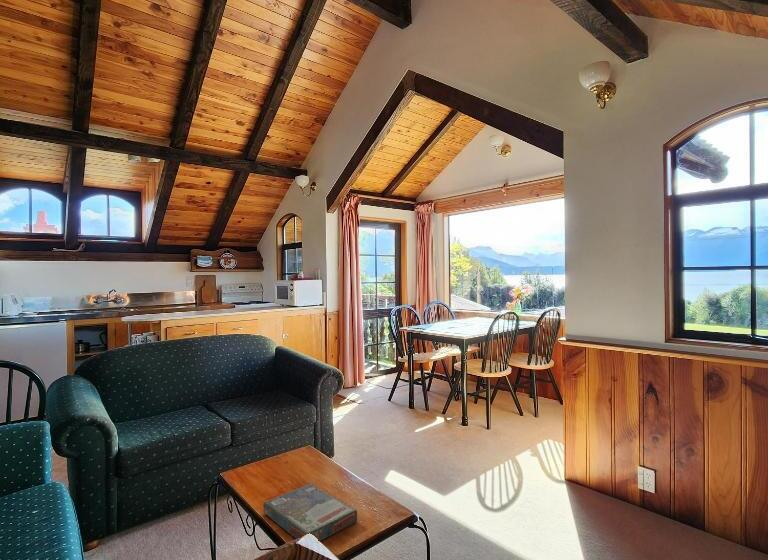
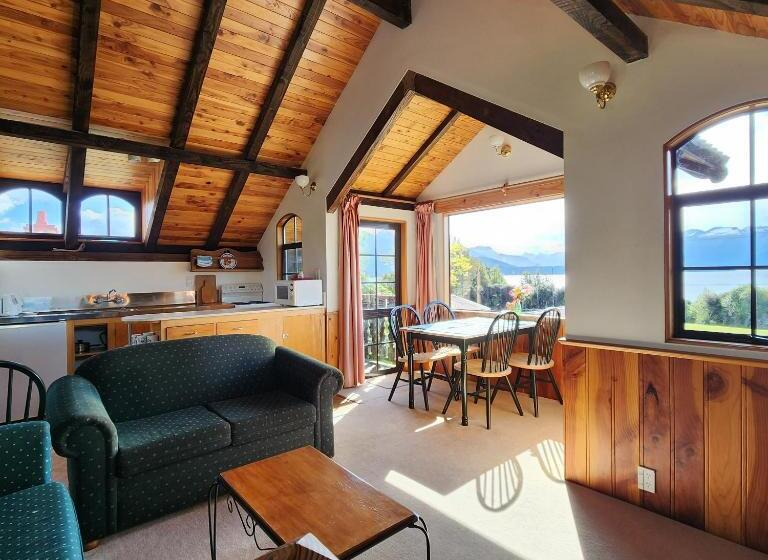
- board game (309, 511)
